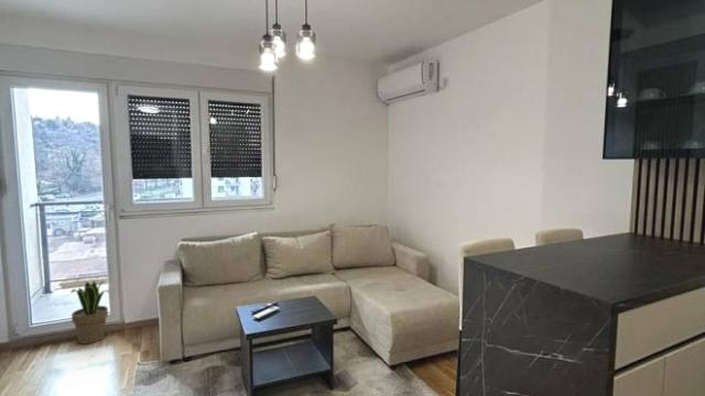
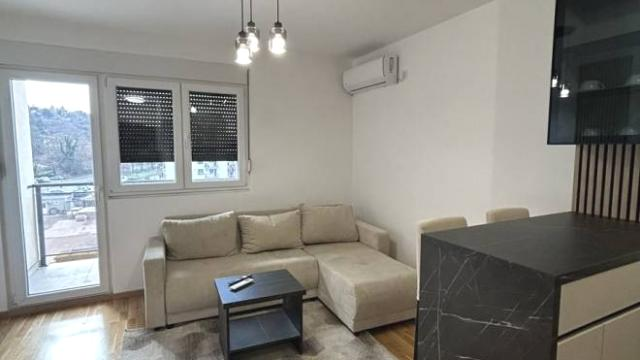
- potted plant (91, 310)
